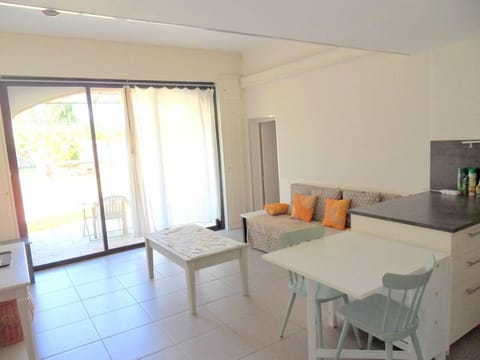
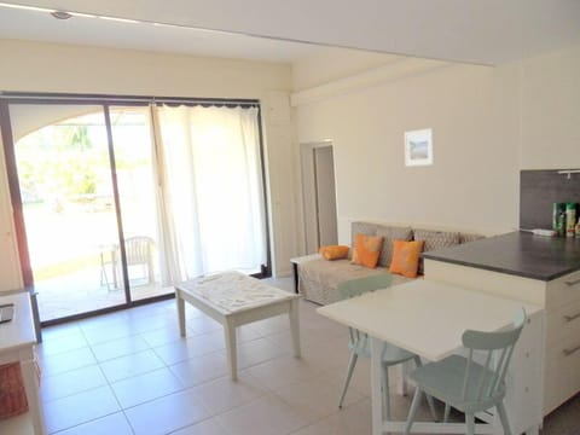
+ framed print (418, 147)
